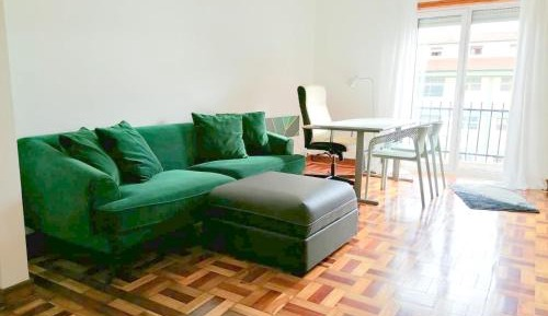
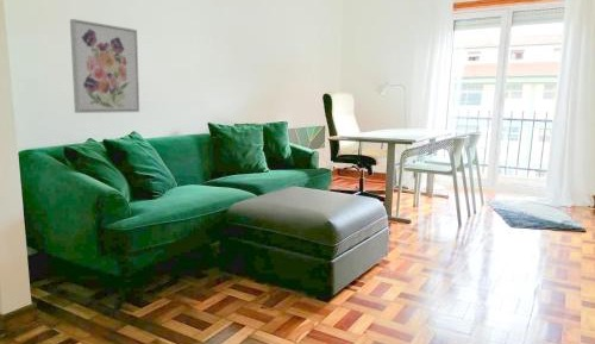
+ wall art (107, 69)
